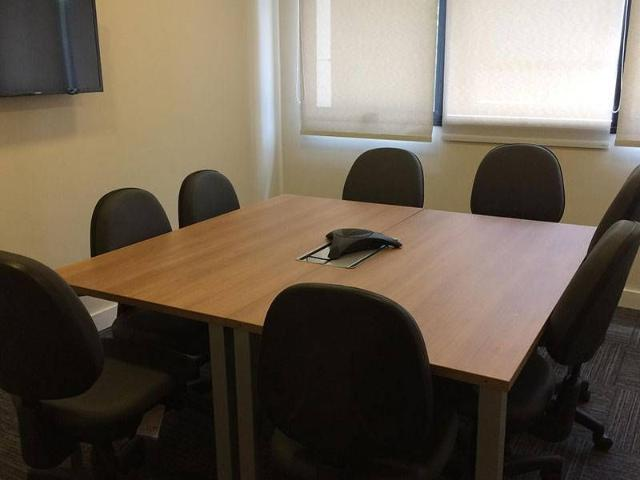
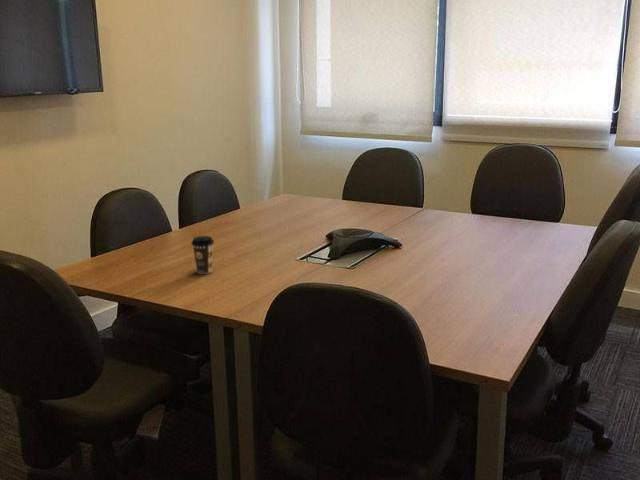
+ coffee cup (203, 255)
